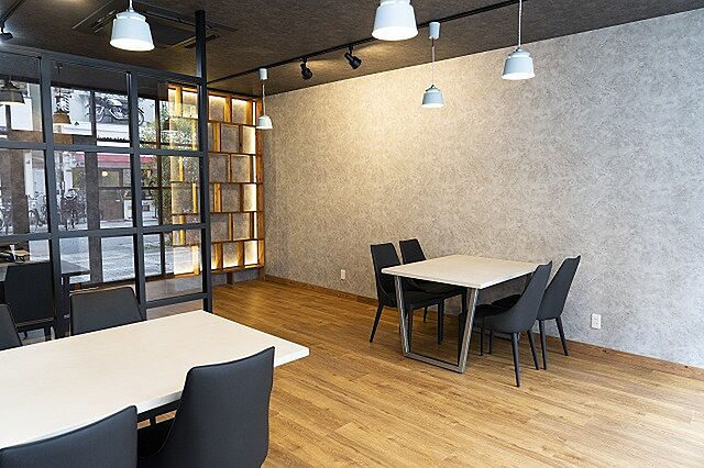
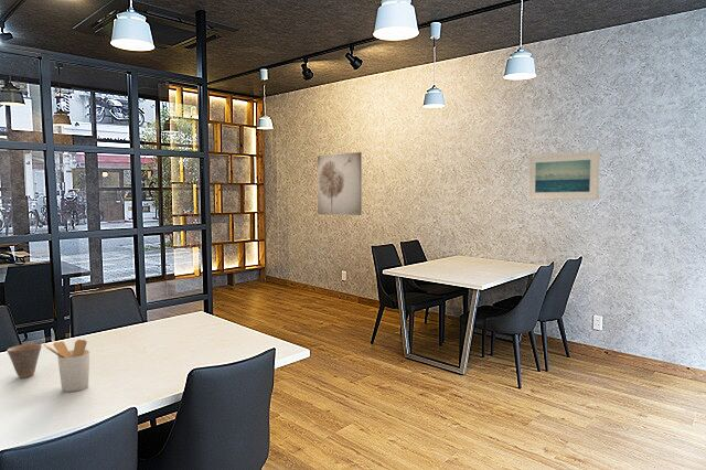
+ utensil holder (66, 364)
+ cup (24, 361)
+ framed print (561, 177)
+ wall art (338, 184)
